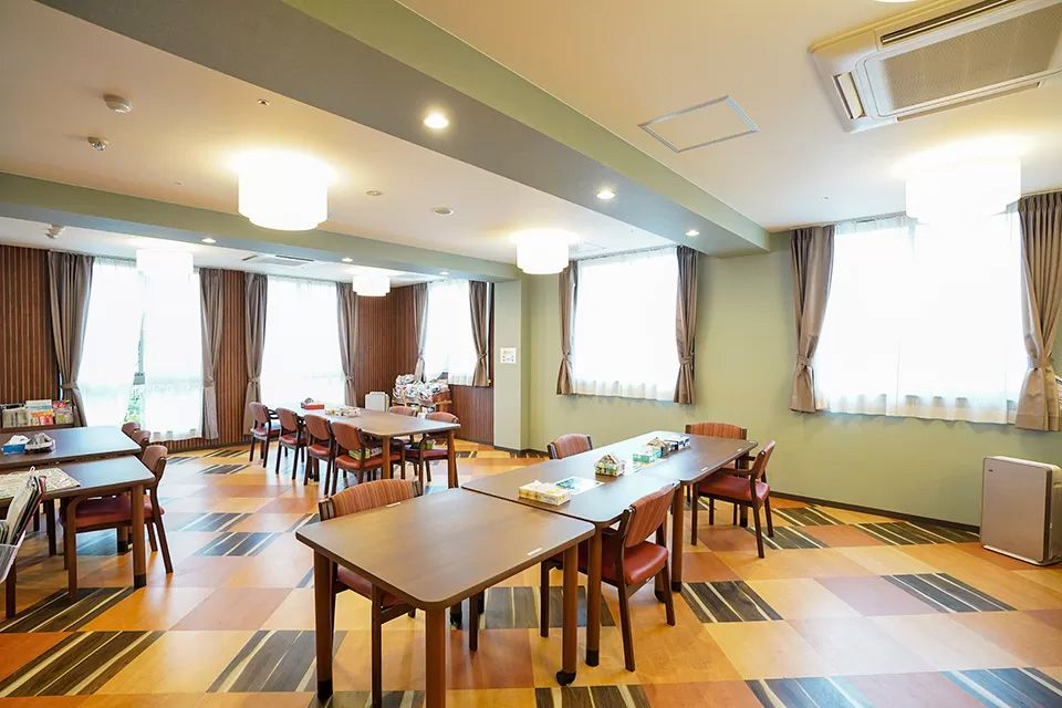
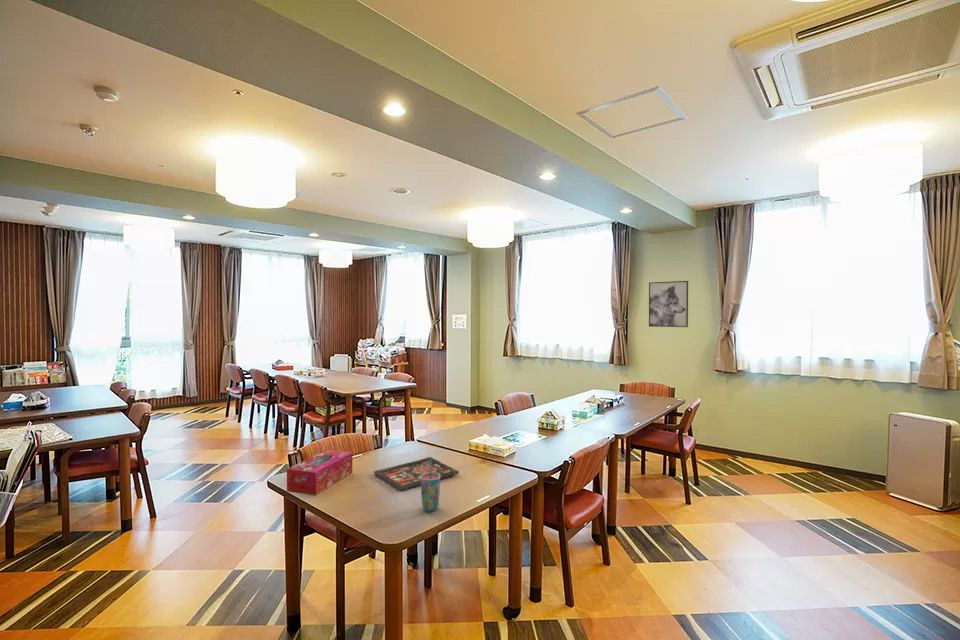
+ wall art (668, 304)
+ cup (430, 484)
+ board game (417, 472)
+ tissue box (321, 470)
